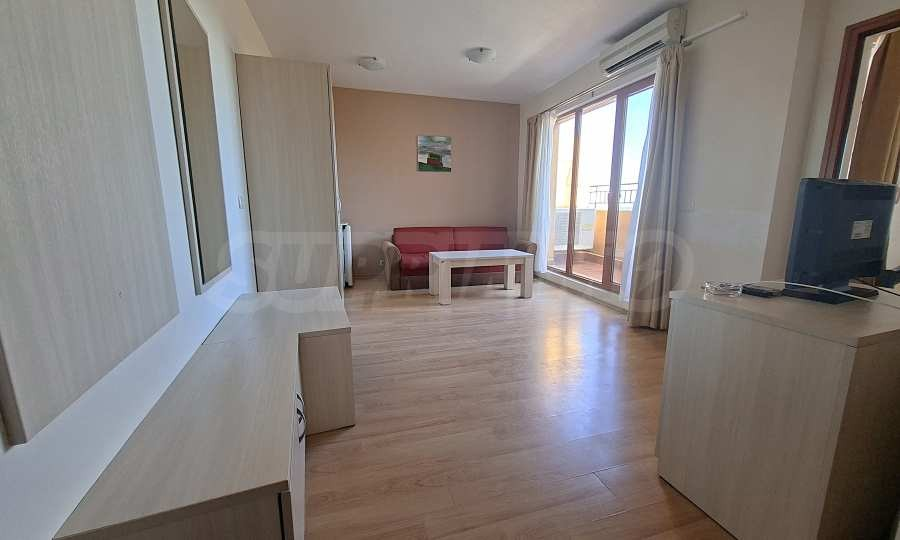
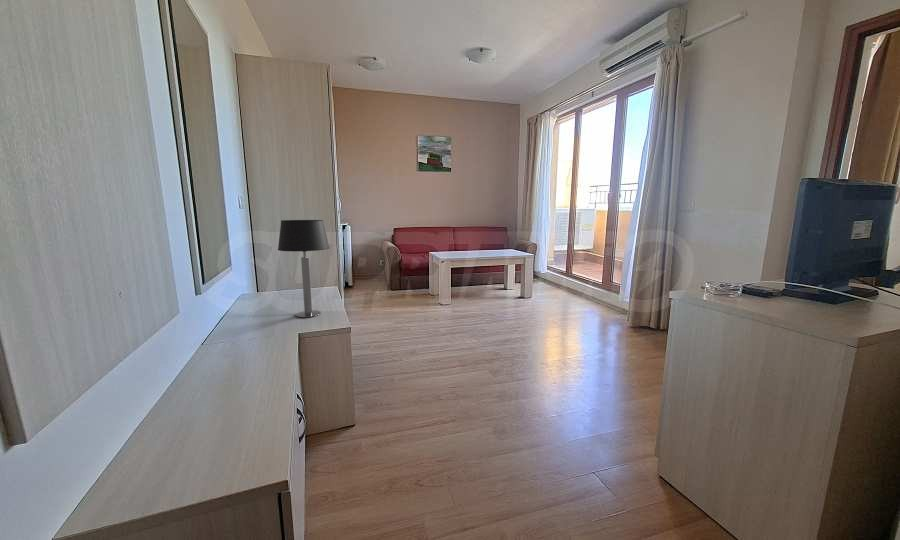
+ table lamp (305, 268)
